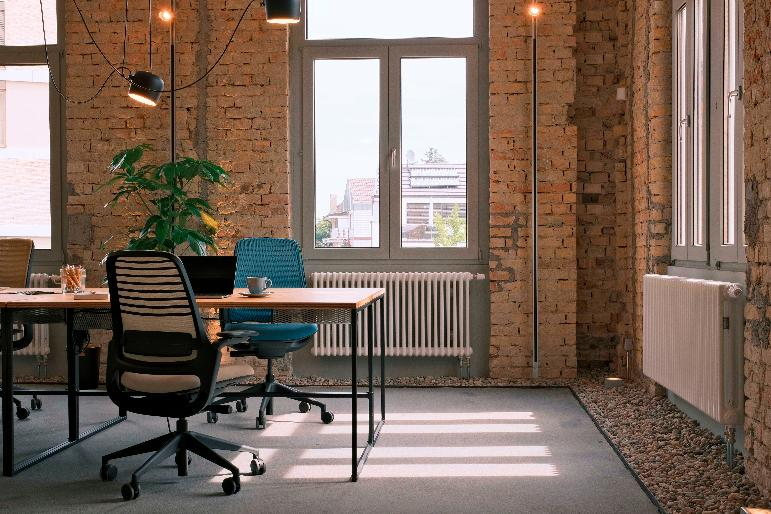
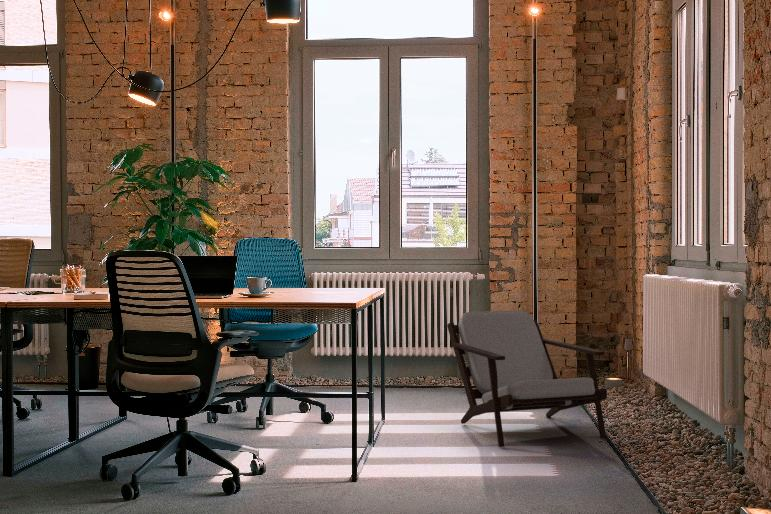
+ armchair (522, 372)
